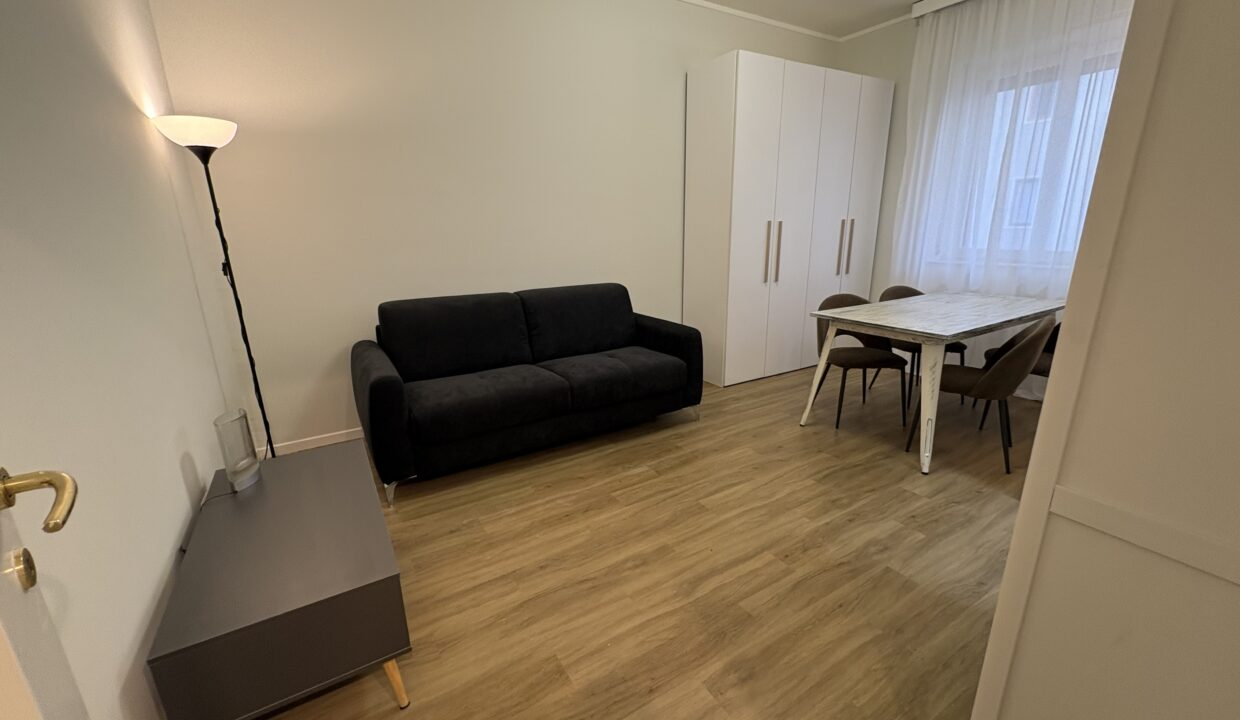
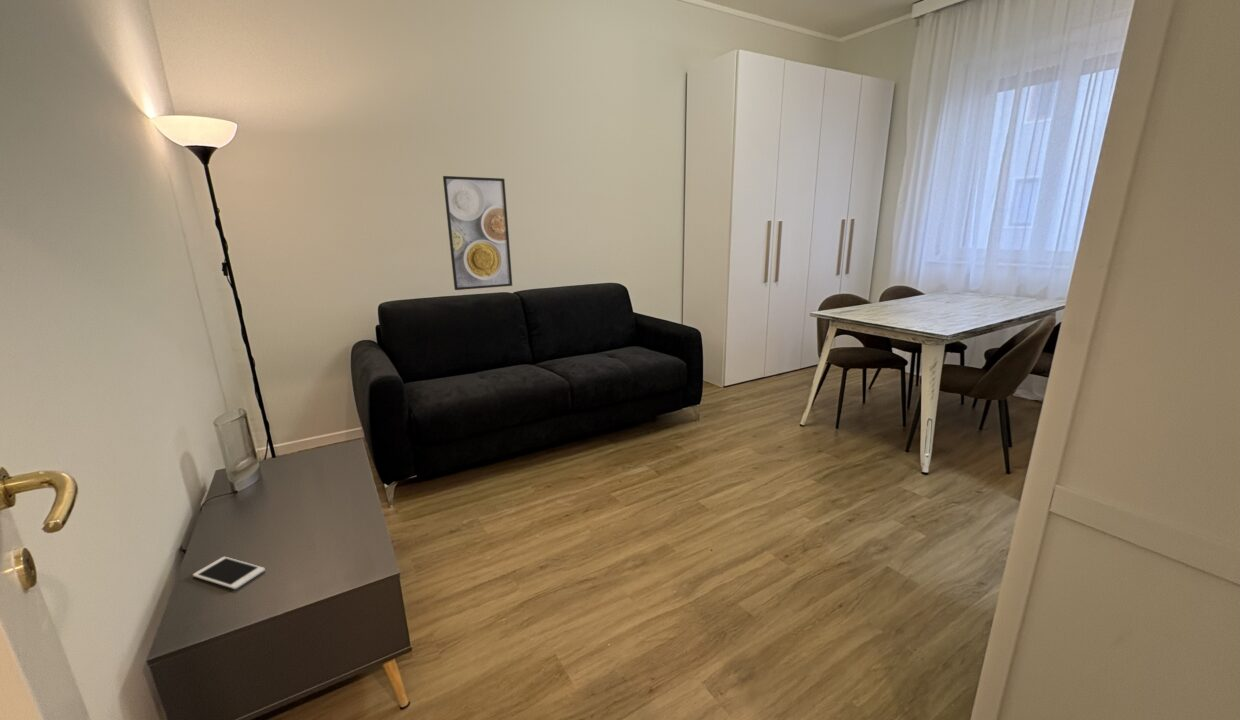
+ cell phone (229, 572)
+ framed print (479, 234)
